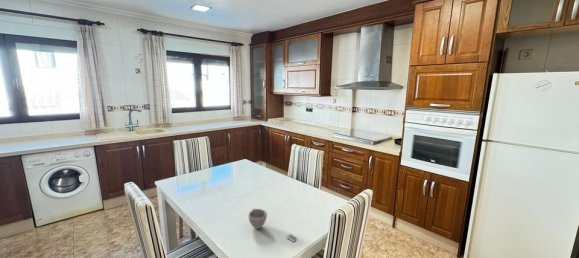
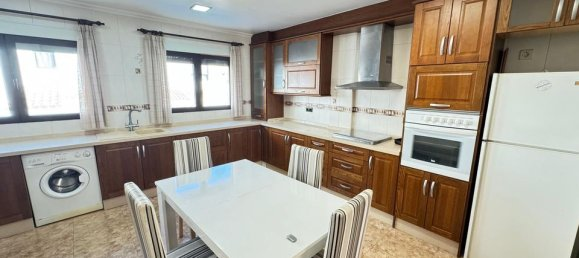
- cup (256, 218)
